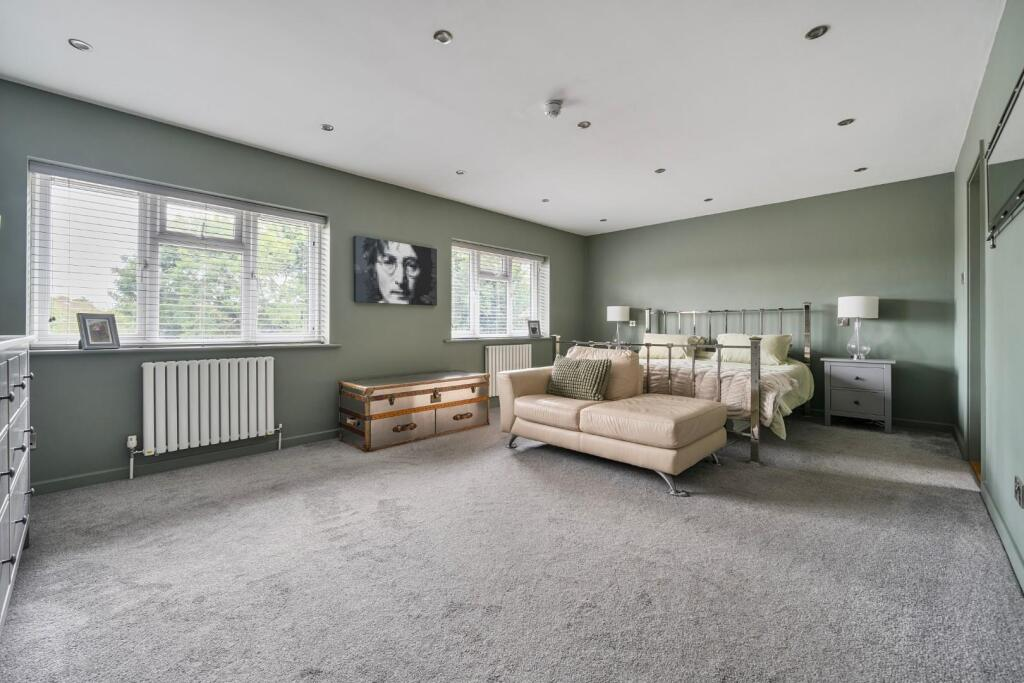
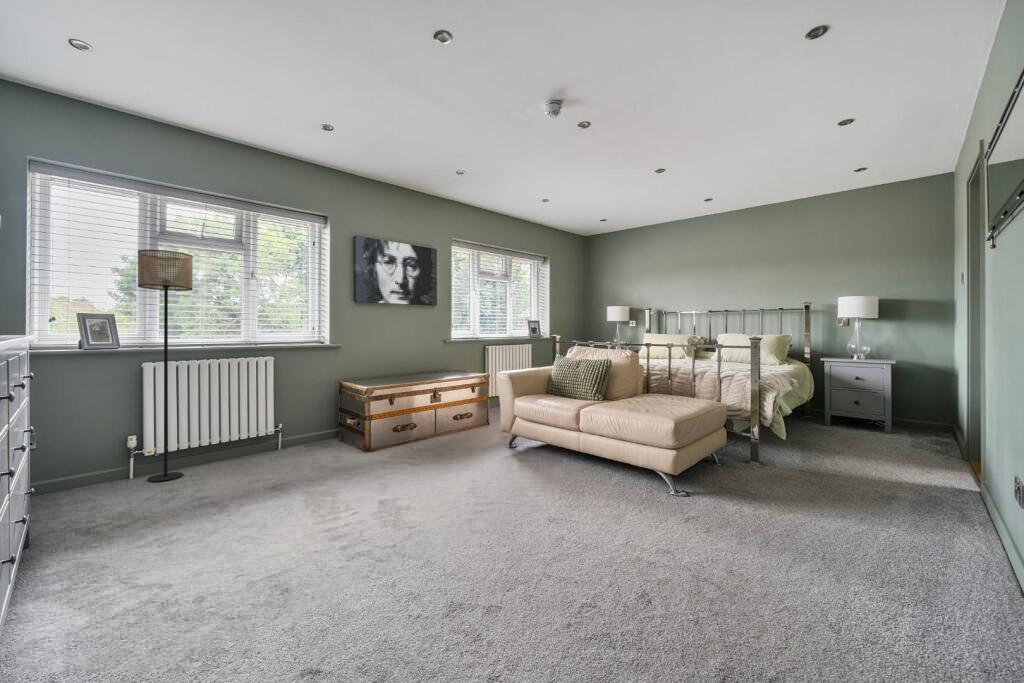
+ floor lamp (165, 365)
